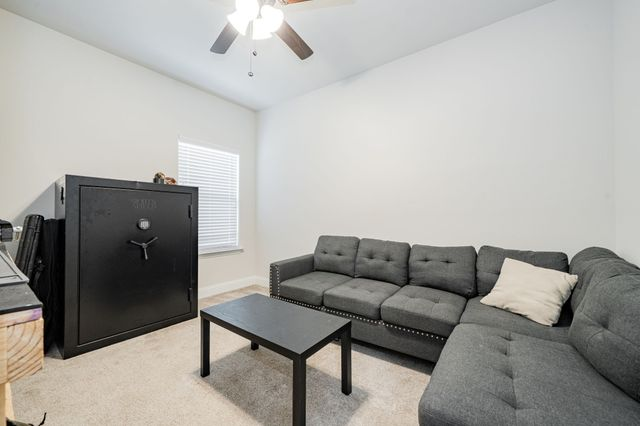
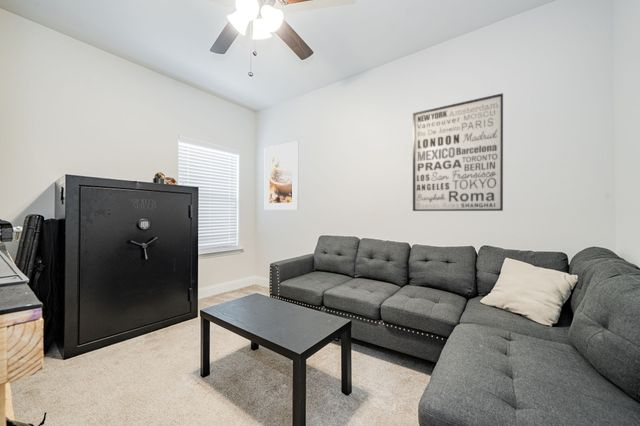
+ wall art (454, 157)
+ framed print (280, 177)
